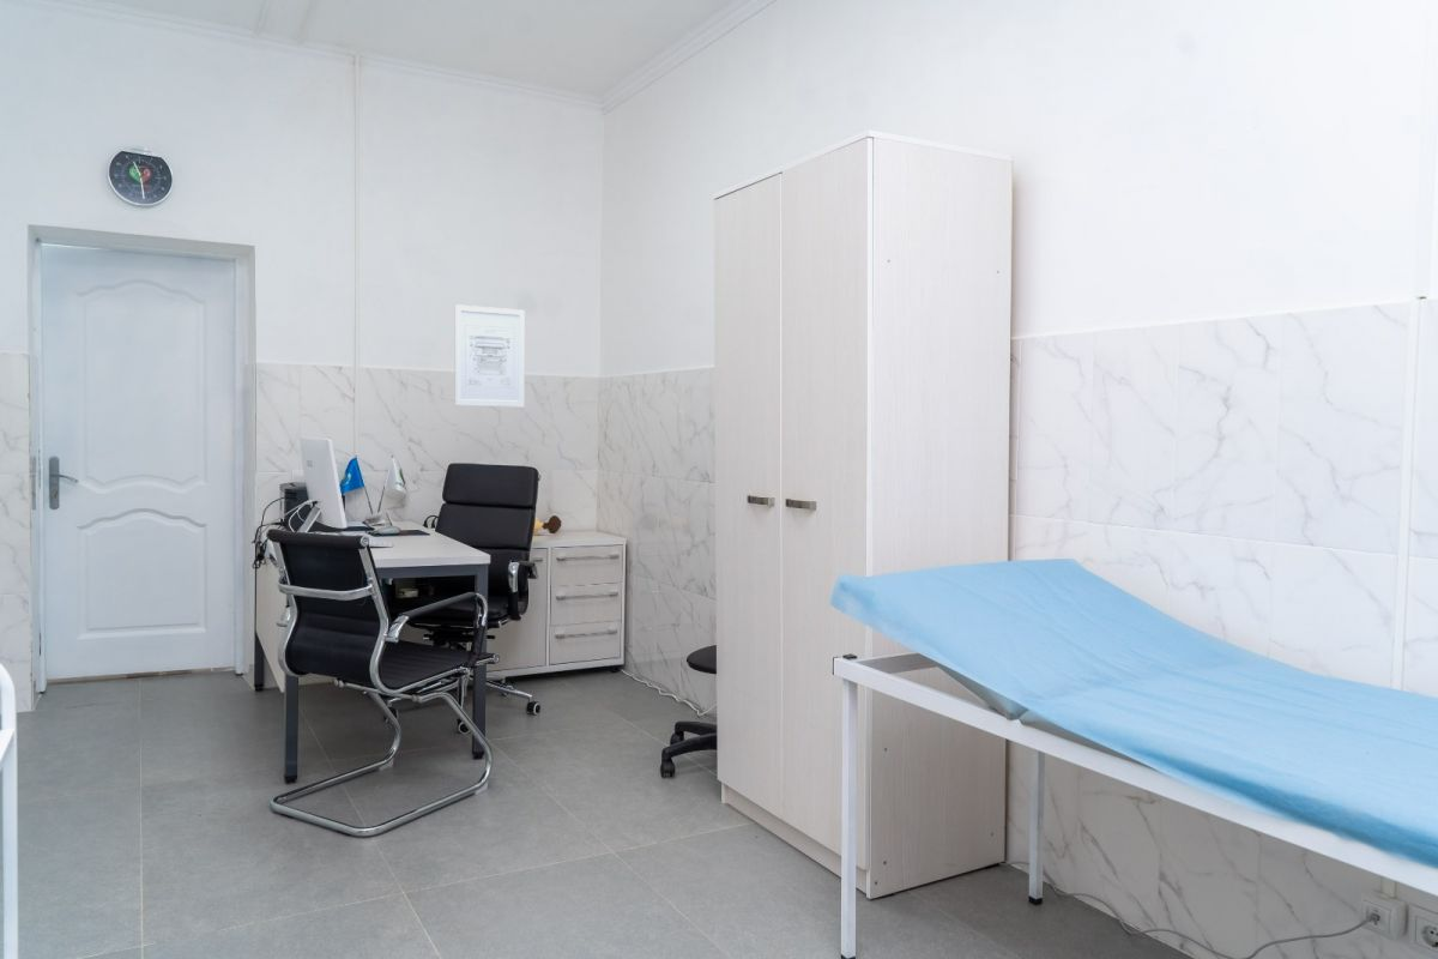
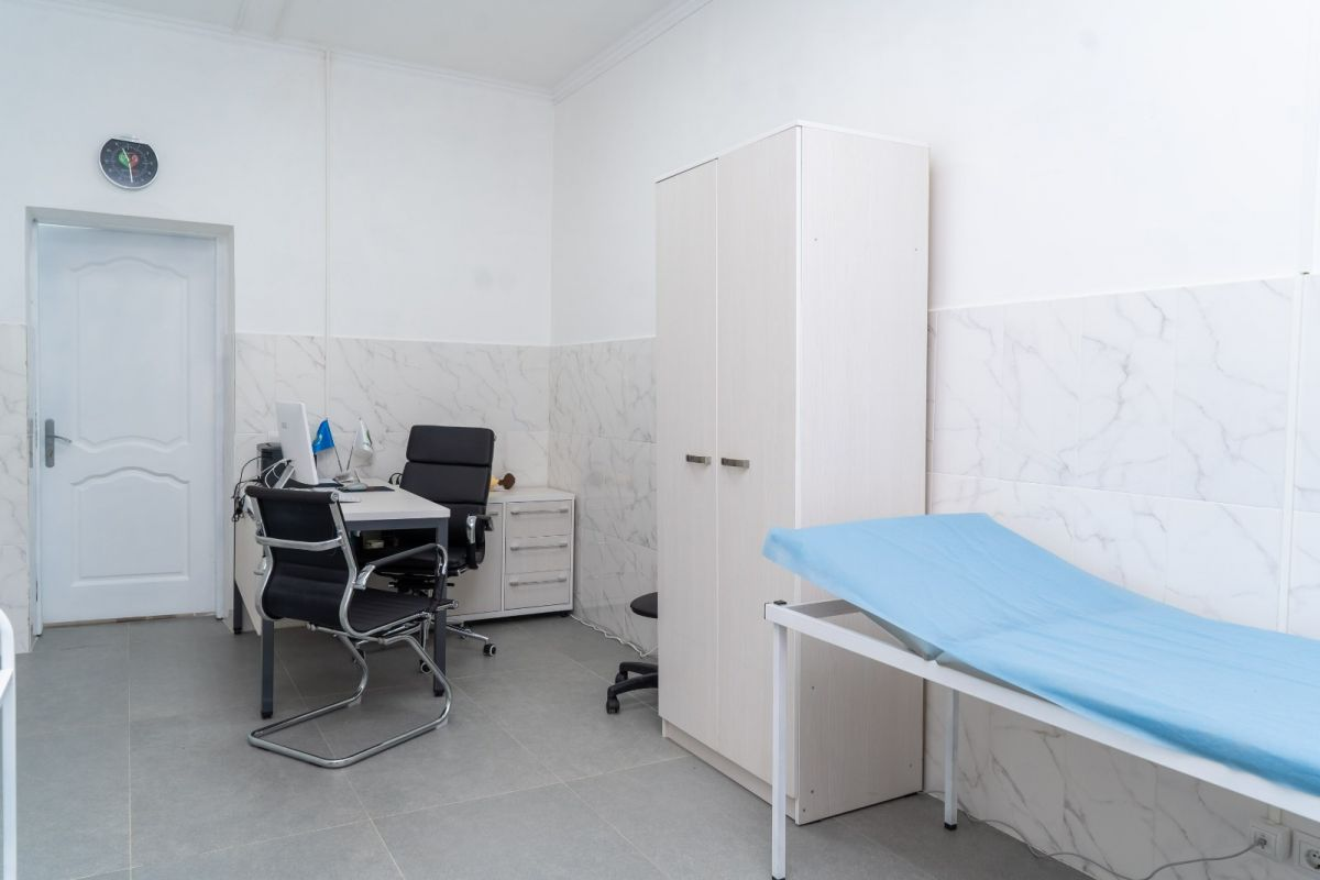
- wall art (490, 356)
